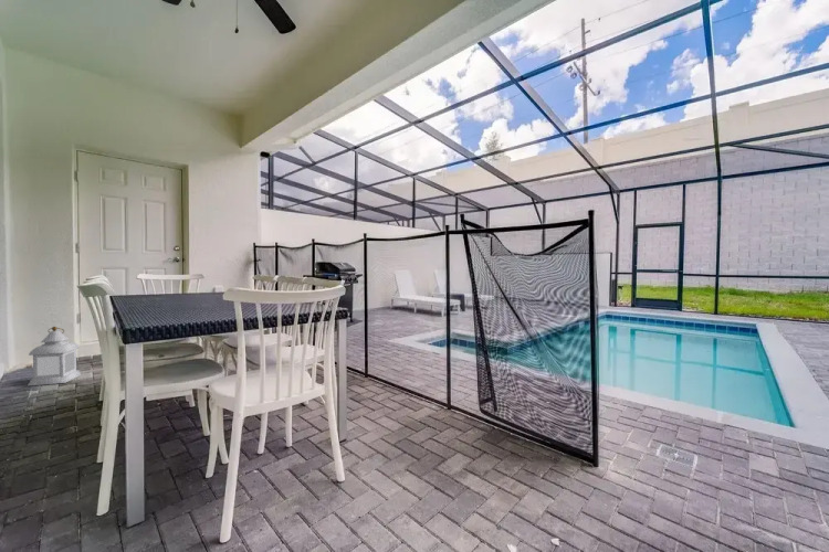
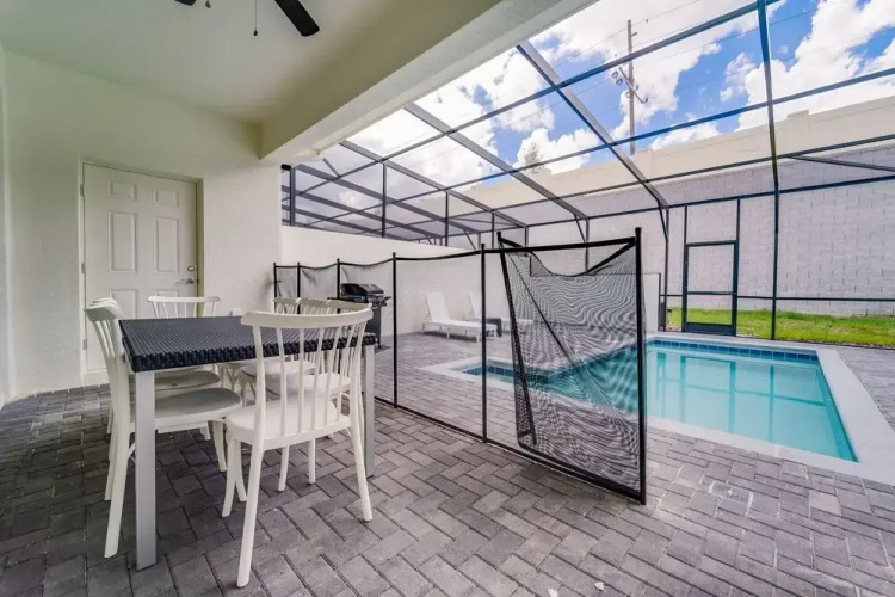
- lantern (55, 353)
